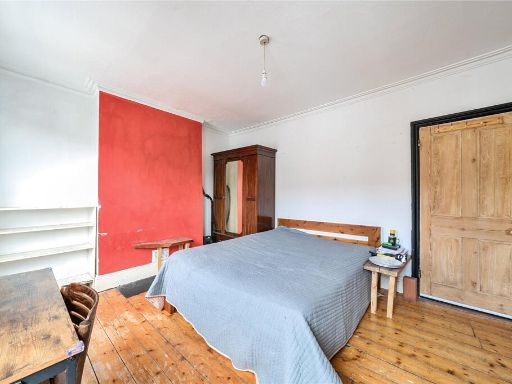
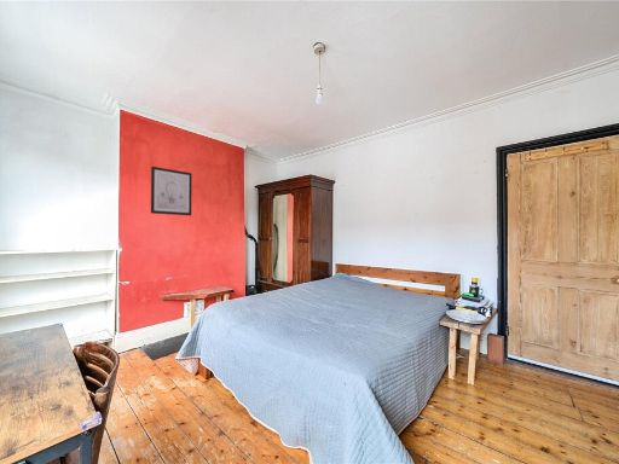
+ wall art (172, 192)
